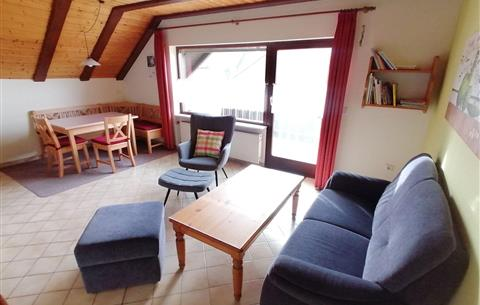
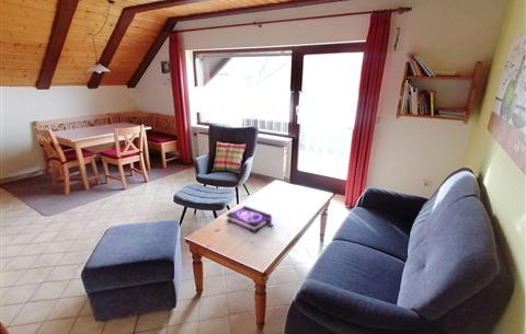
+ board game (251, 218)
